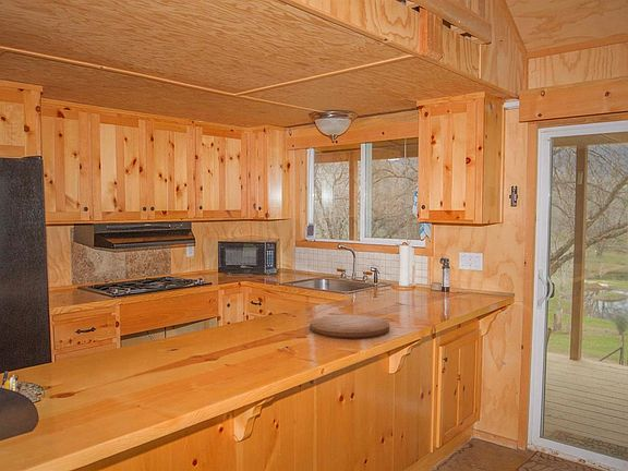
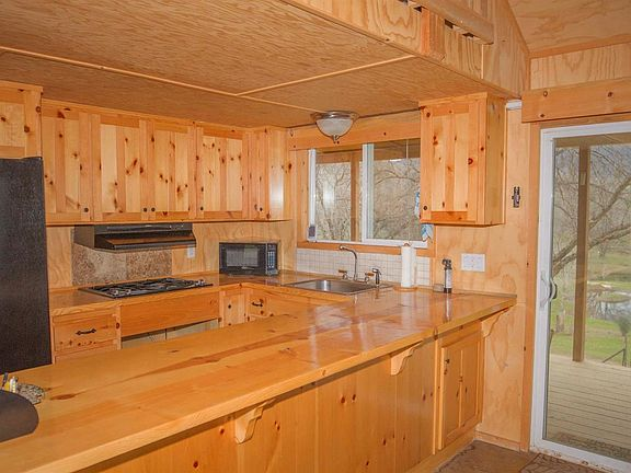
- cutting board (349, 326)
